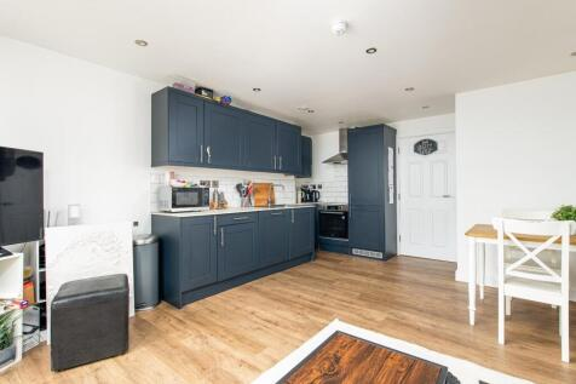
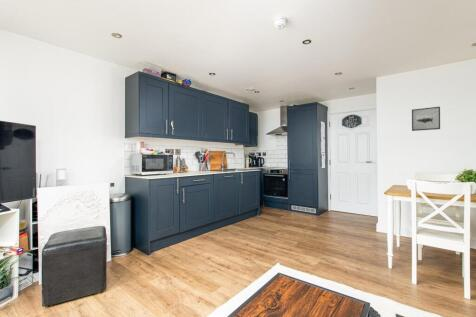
+ wall art (425, 119)
